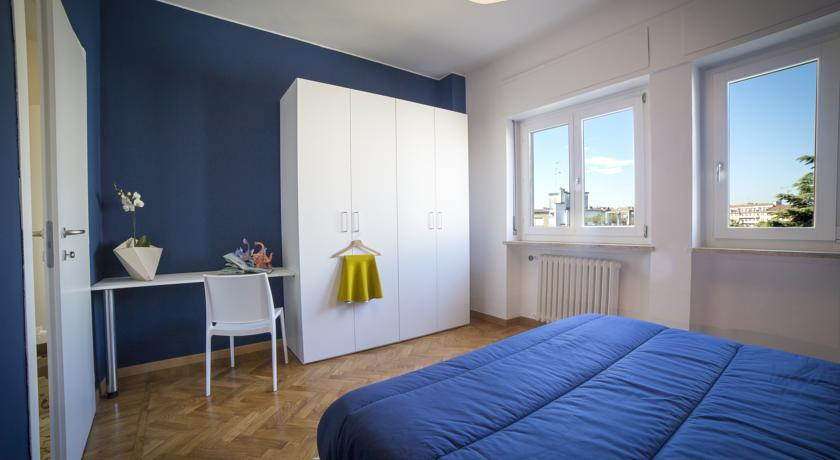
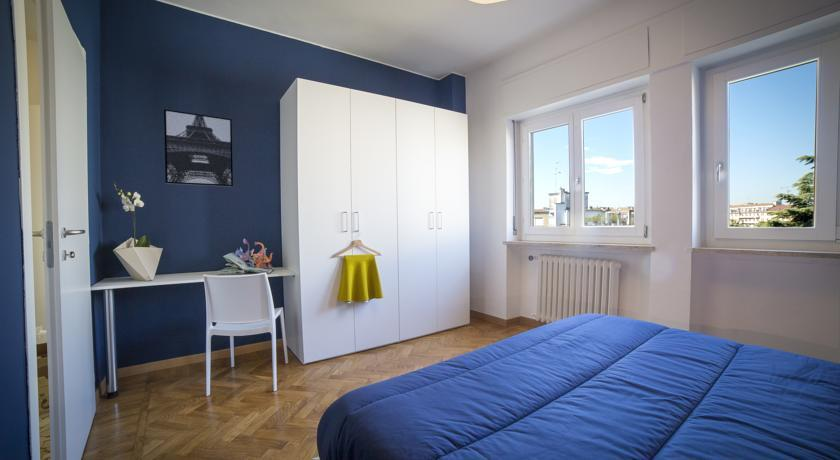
+ wall art (199, 150)
